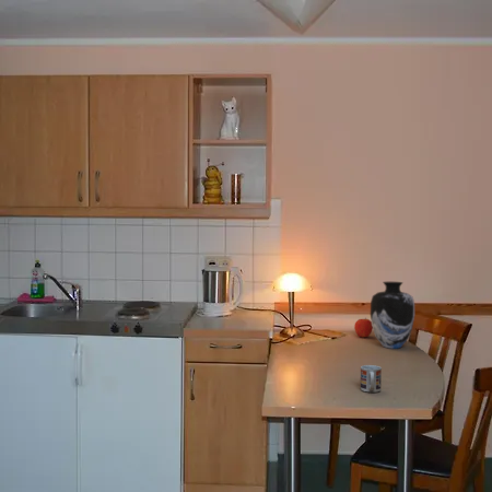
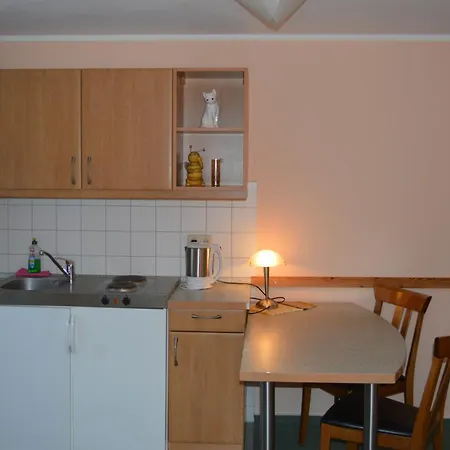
- apple (363, 327)
- cup (371, 379)
- vase (391, 314)
